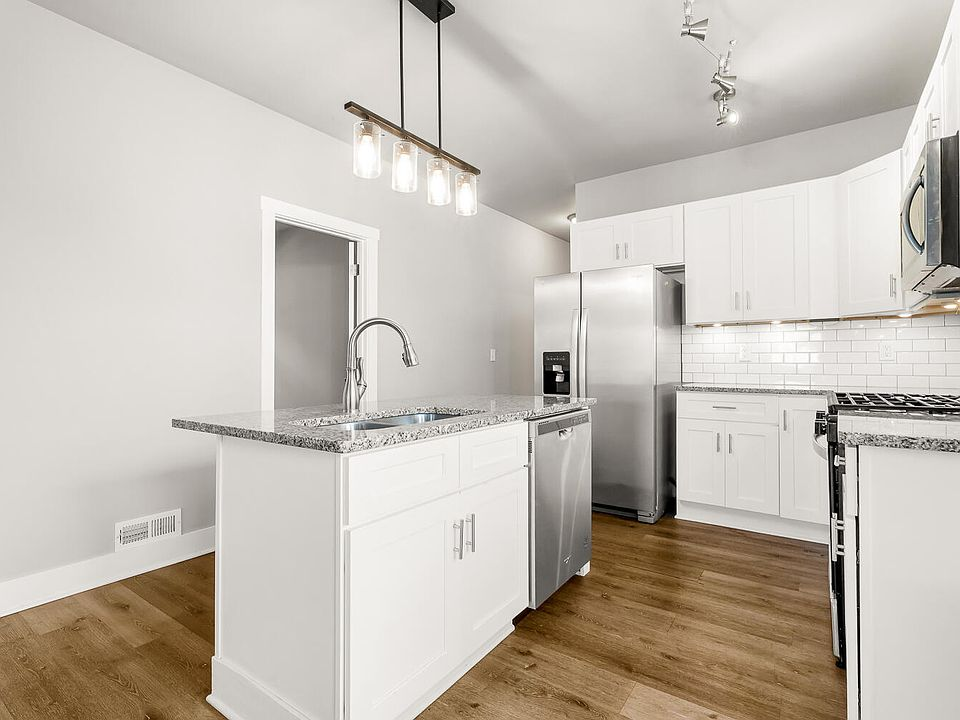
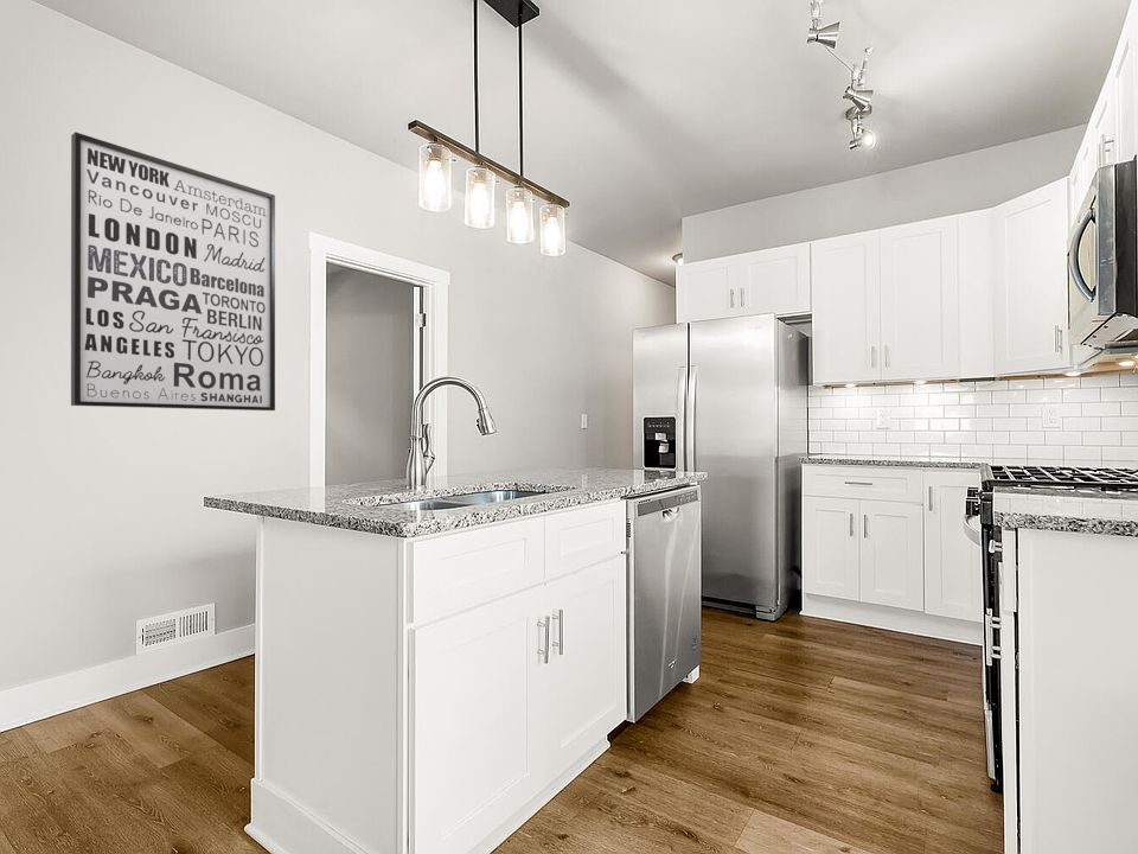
+ wall art (184, 288)
